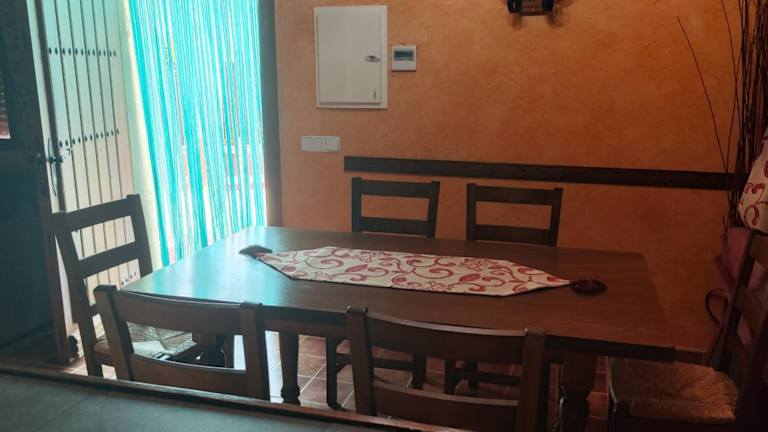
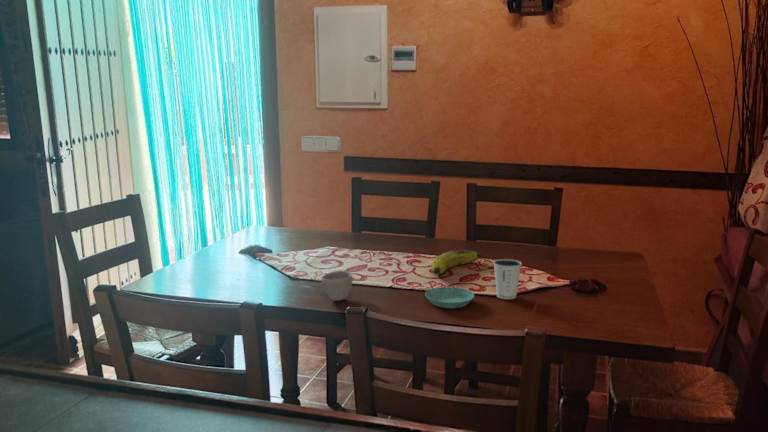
+ fruit (458, 262)
+ cup (339, 285)
+ saucer (449, 298)
+ dixie cup (507, 279)
